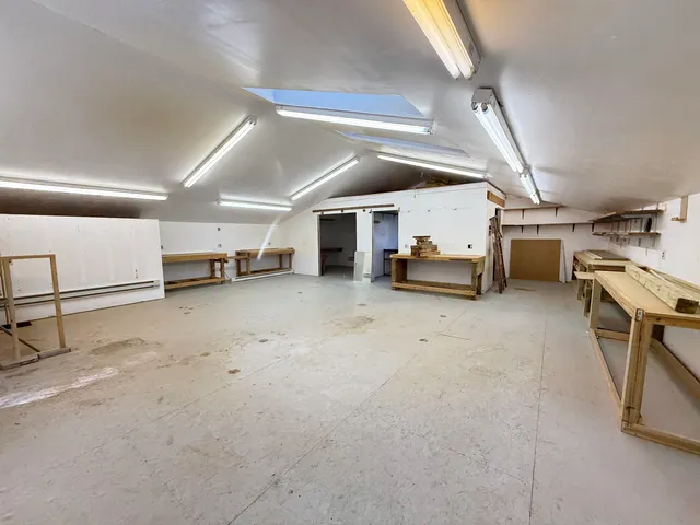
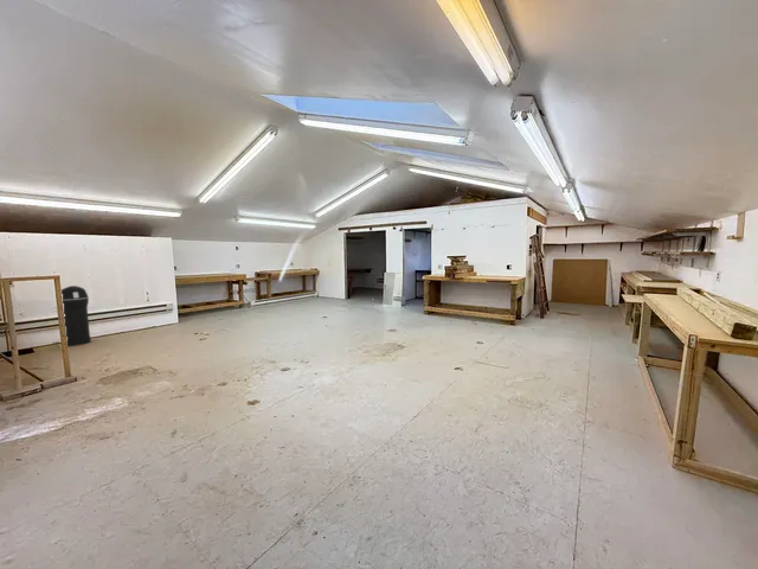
+ trash can (75, 314)
